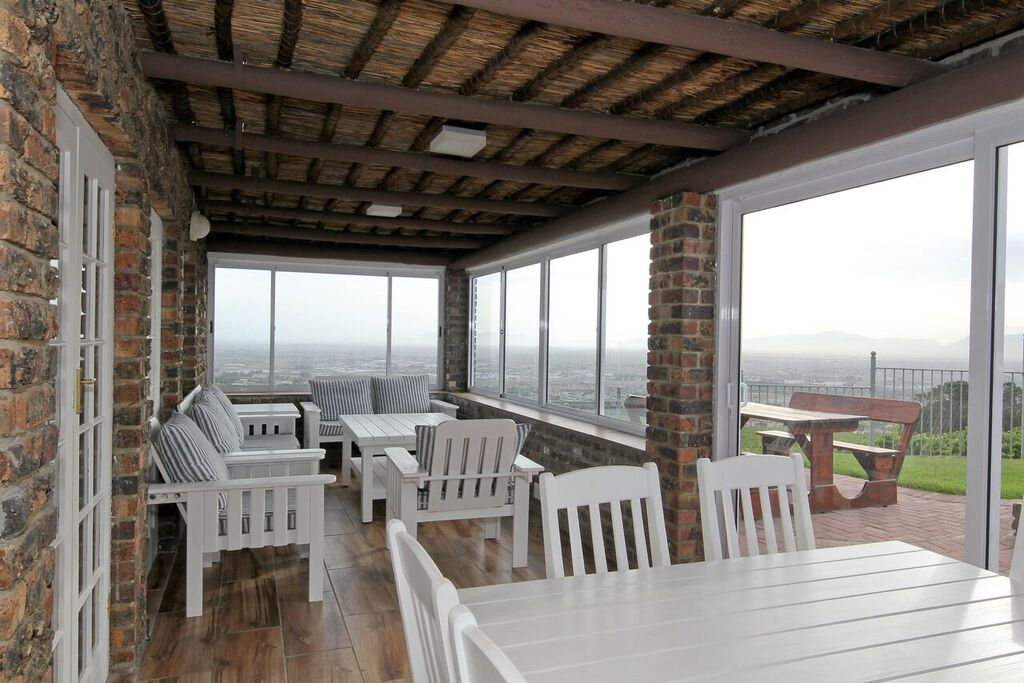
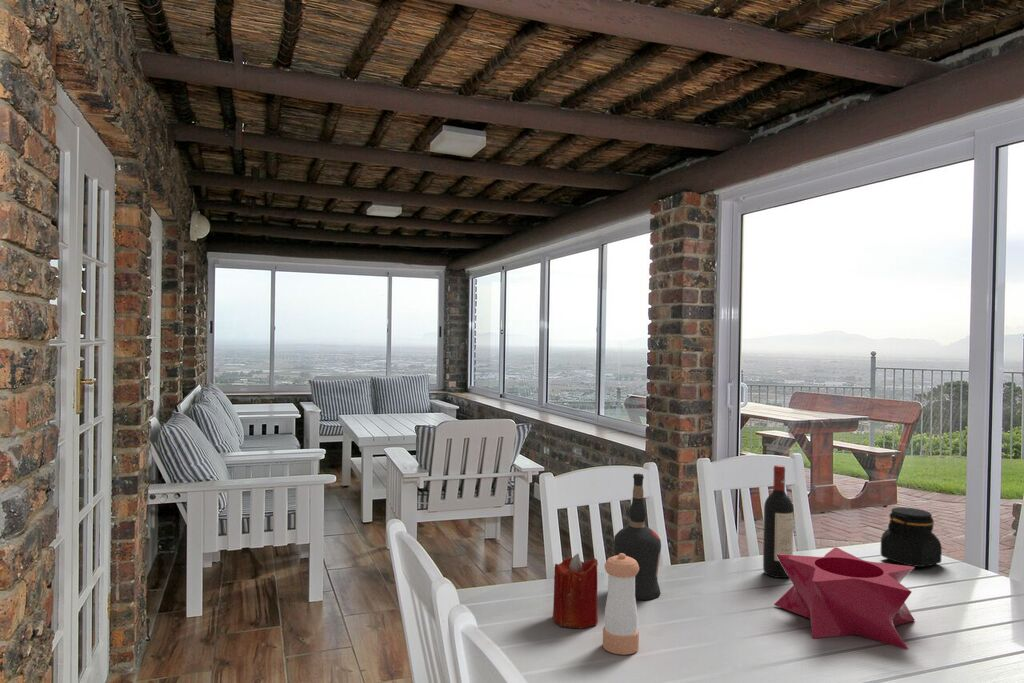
+ pepper shaker (621, 600)
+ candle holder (854, 596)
+ jar (910, 536)
+ liquor bottle (637, 532)
+ wine bottle (778, 519)
+ candle (576, 586)
